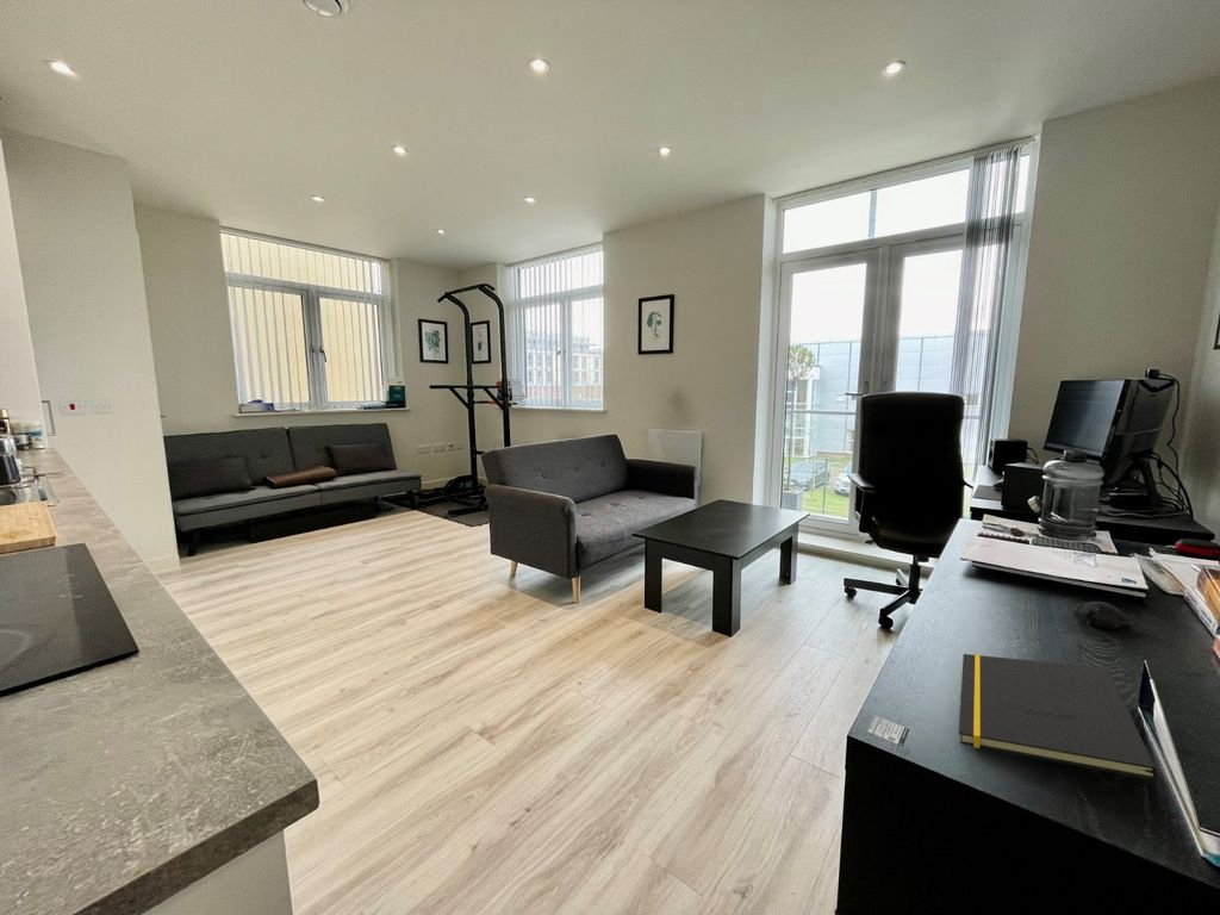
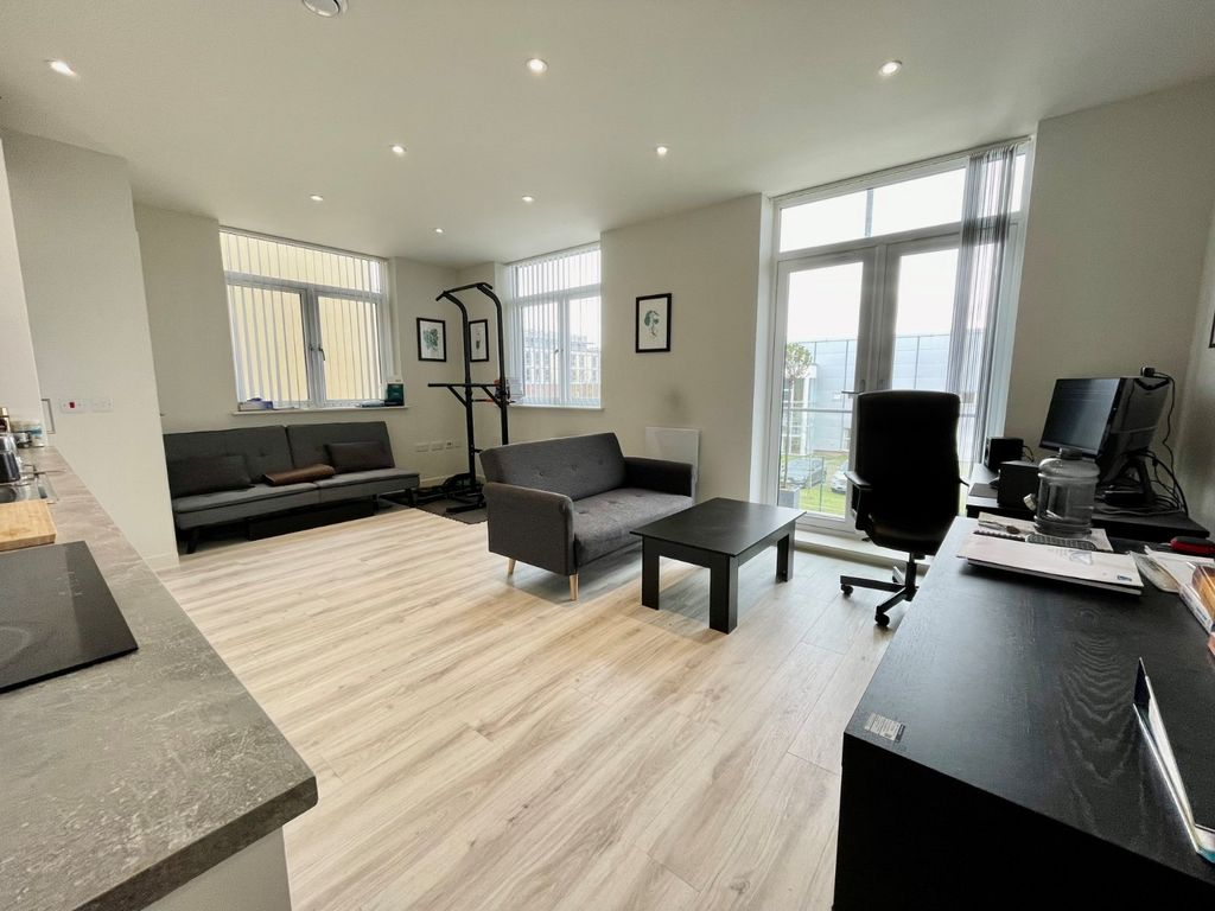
- notepad (1039, 703)
- computer mouse (1103, 617)
